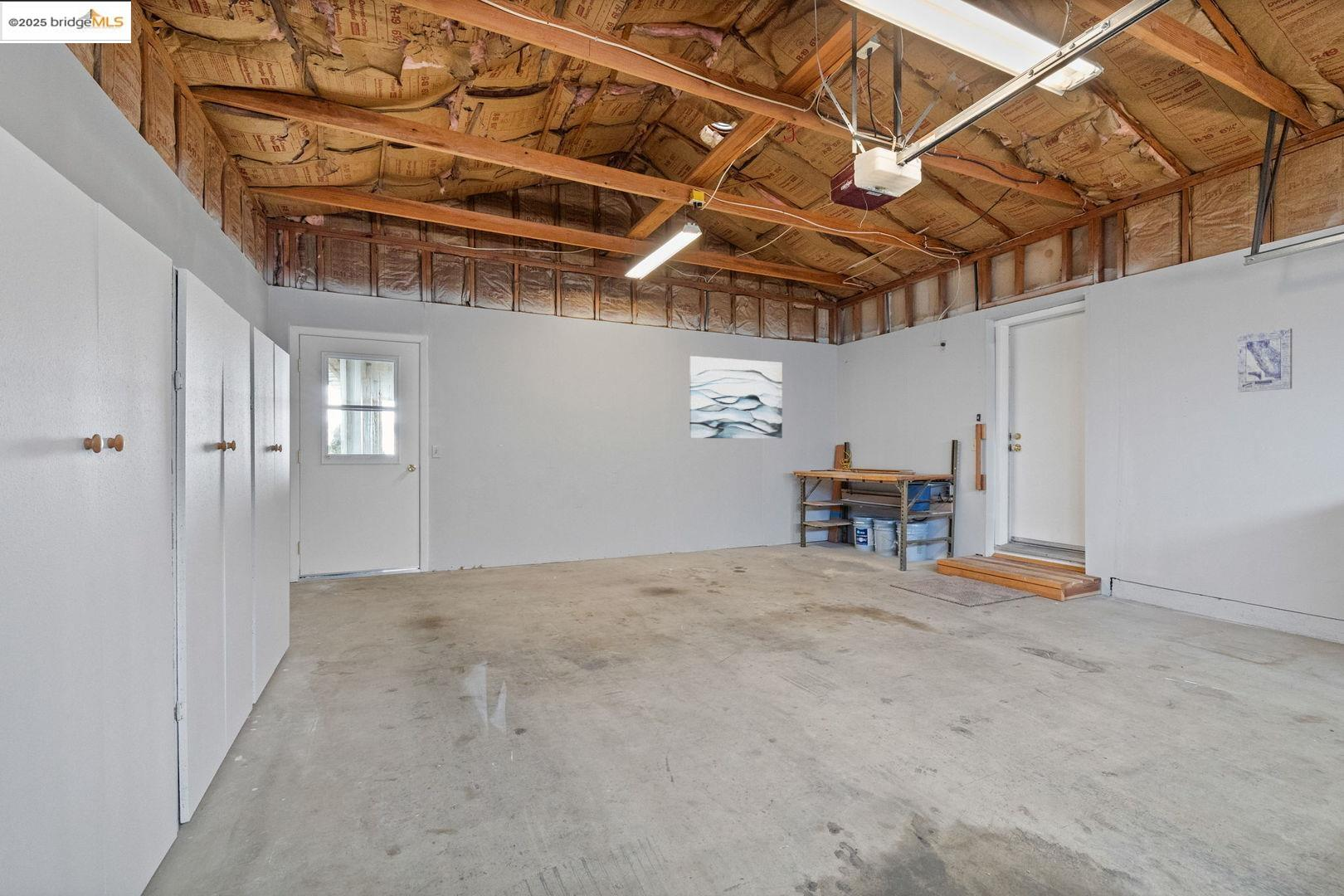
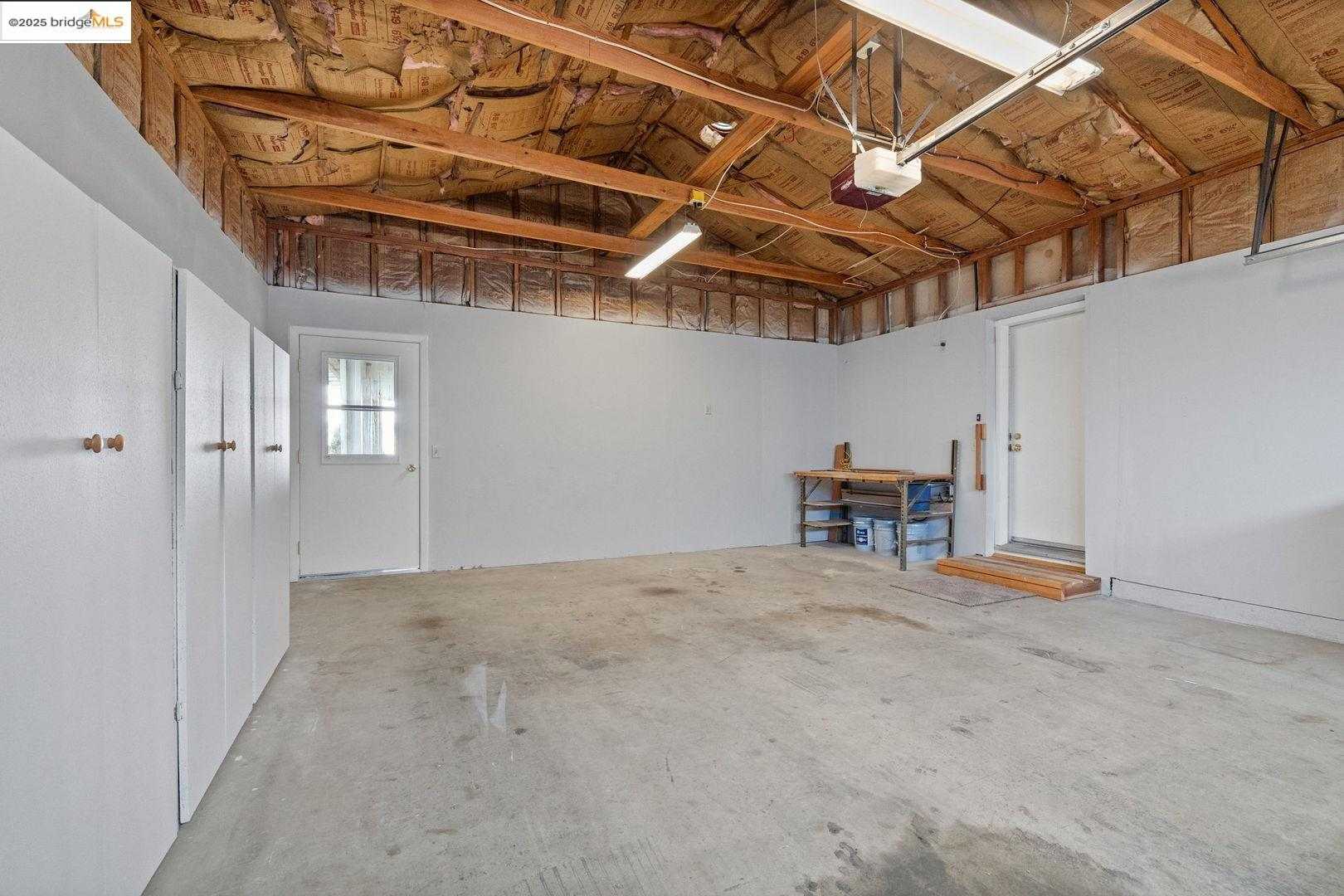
- wall art (737, 398)
- wall art (1264, 361)
